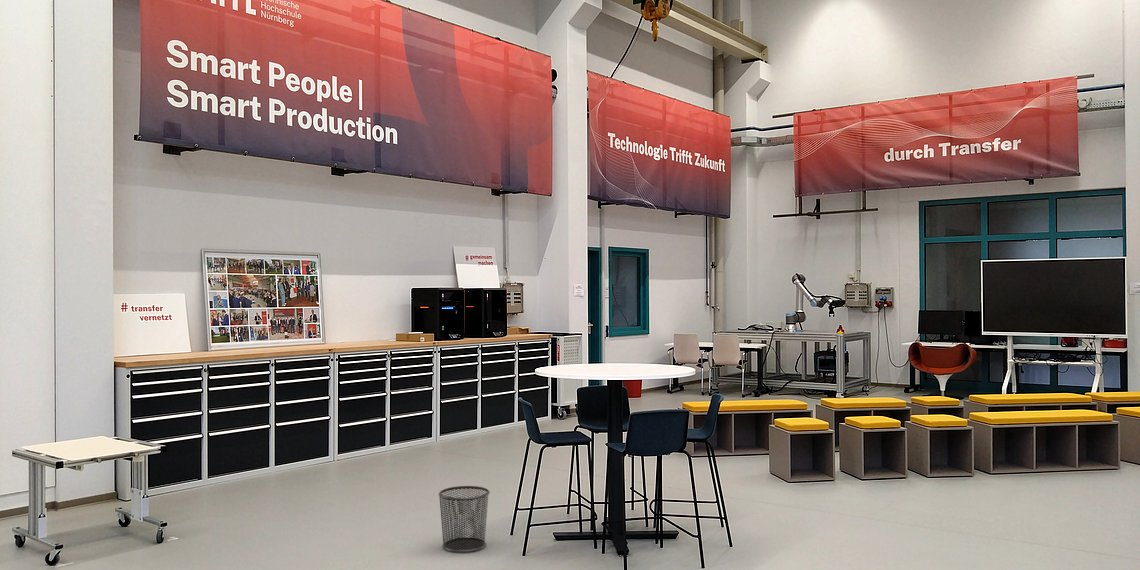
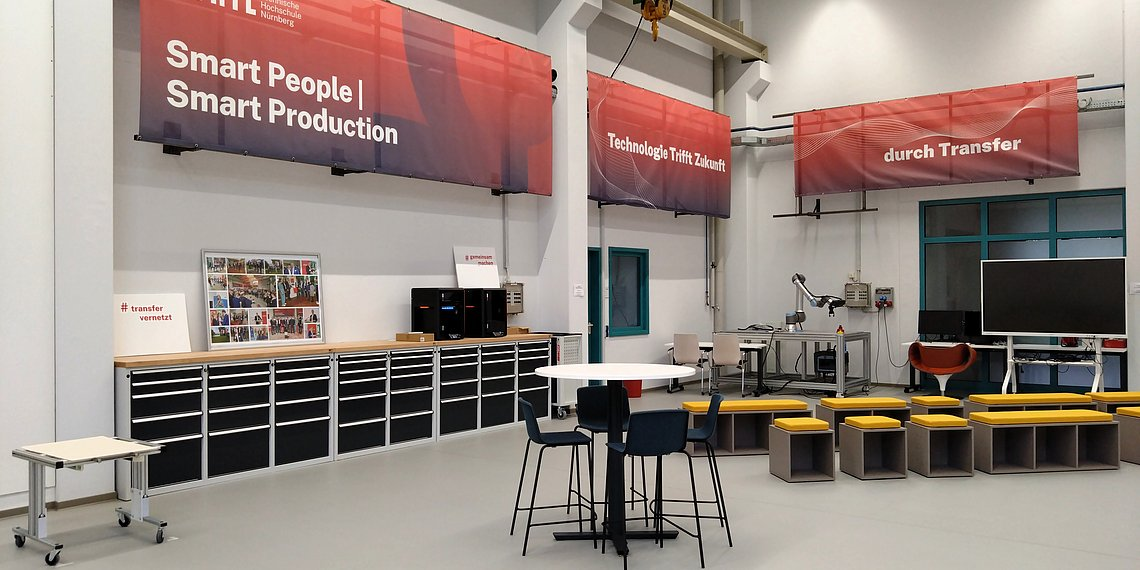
- waste bin (464, 518)
